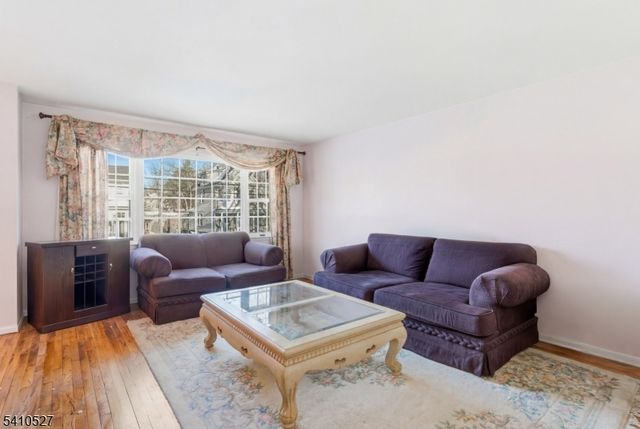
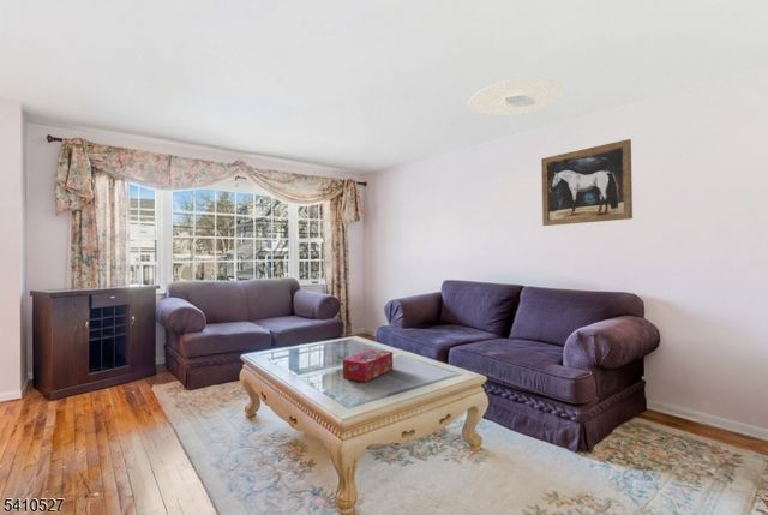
+ wall art (583, 186)
+ tissue box (368, 364)
+ ceiling light (514, 95)
